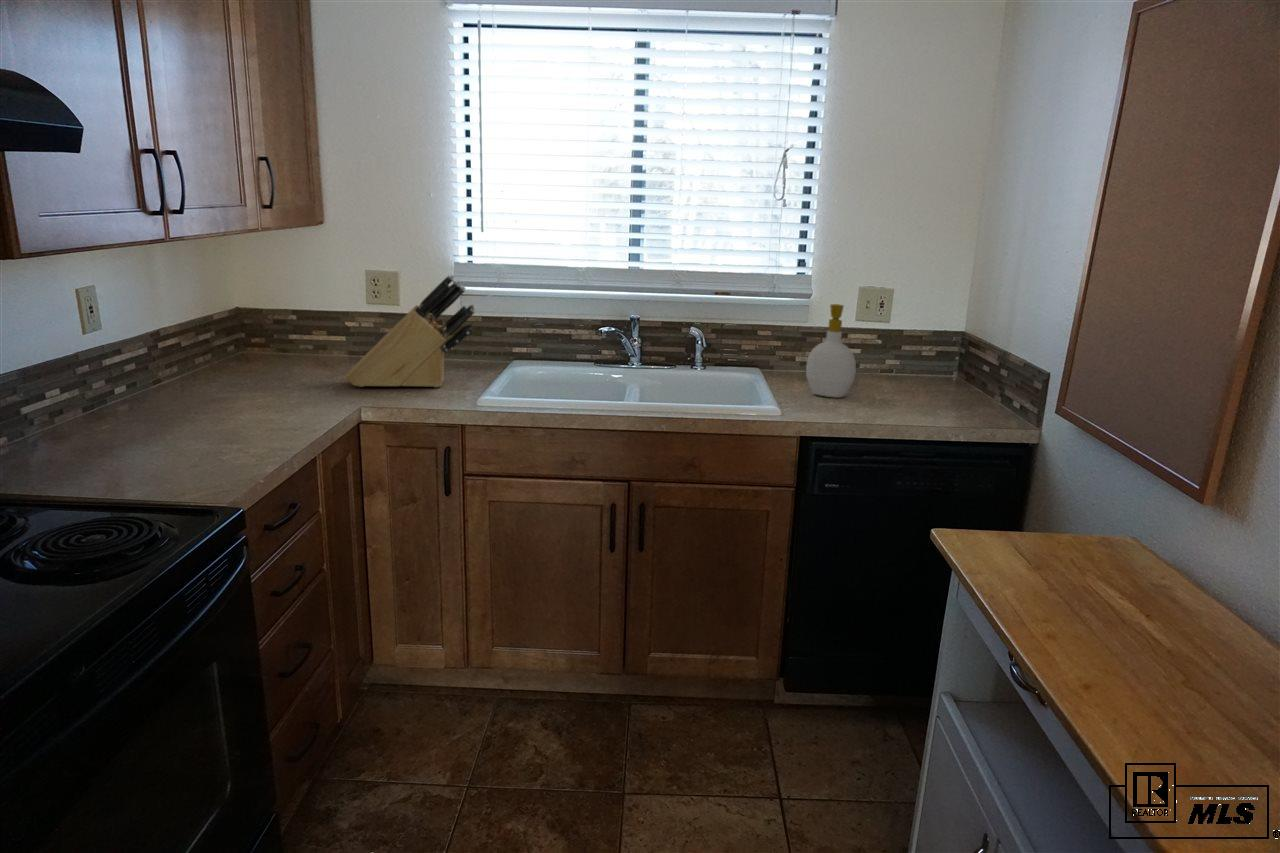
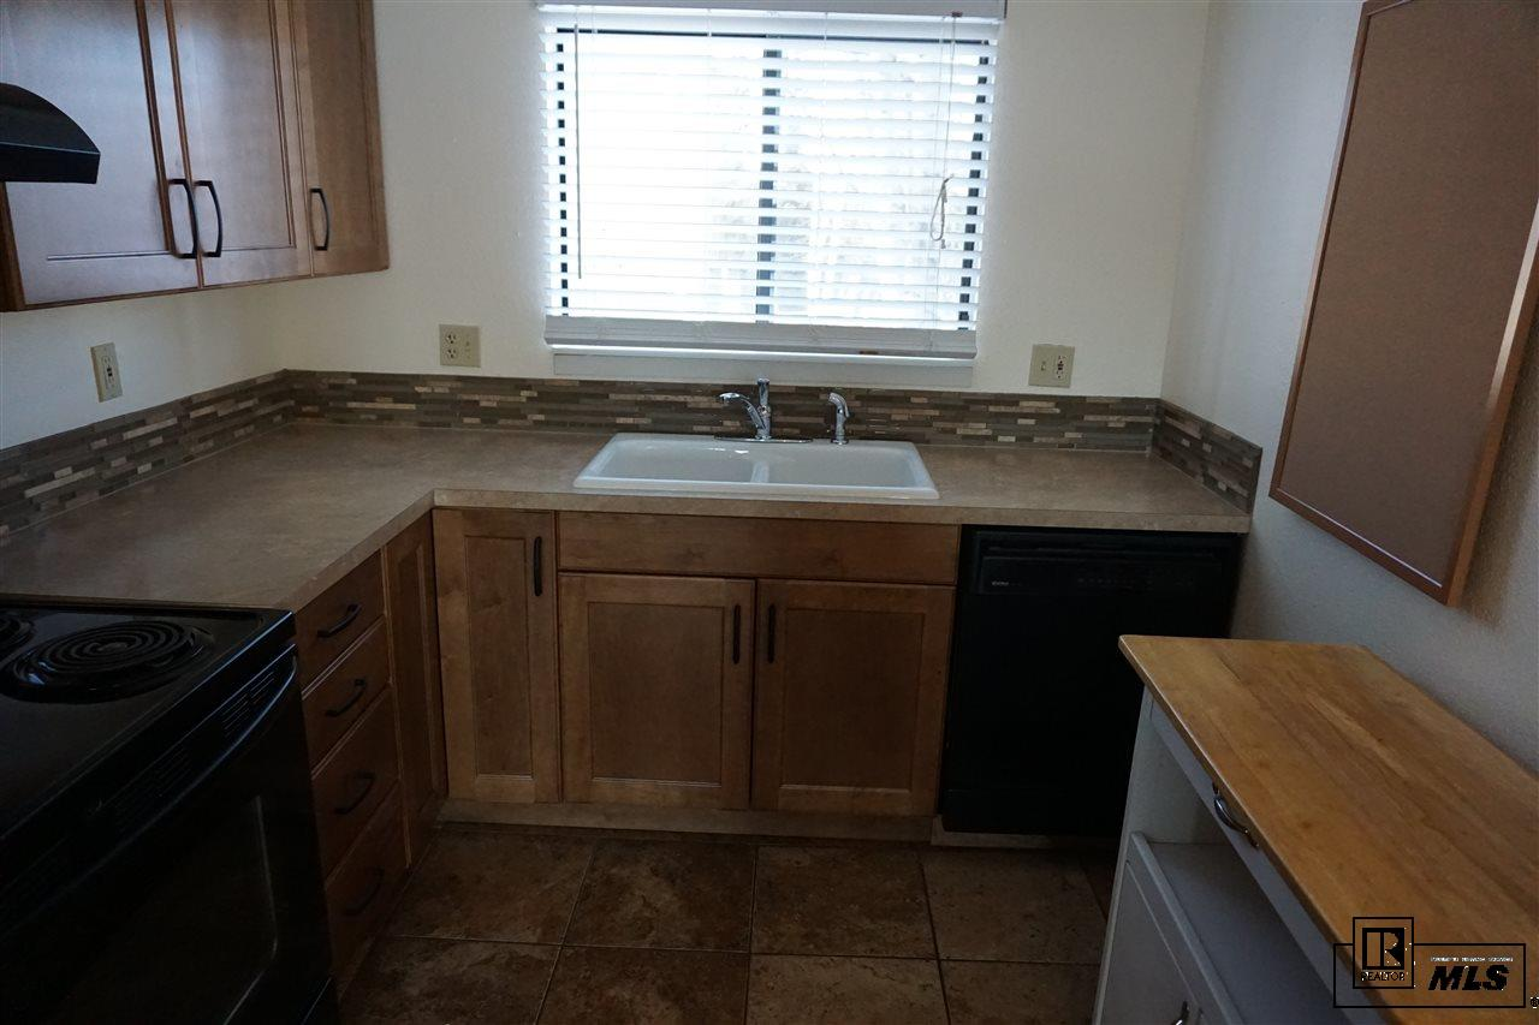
- soap bottle (832, 350)
- knife block (411, 330)
